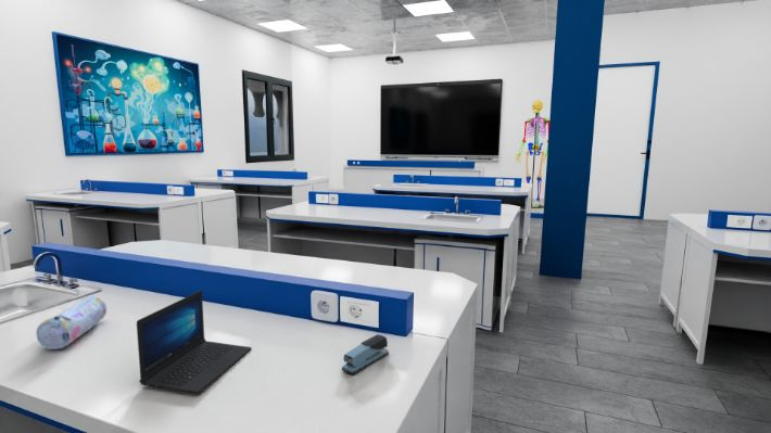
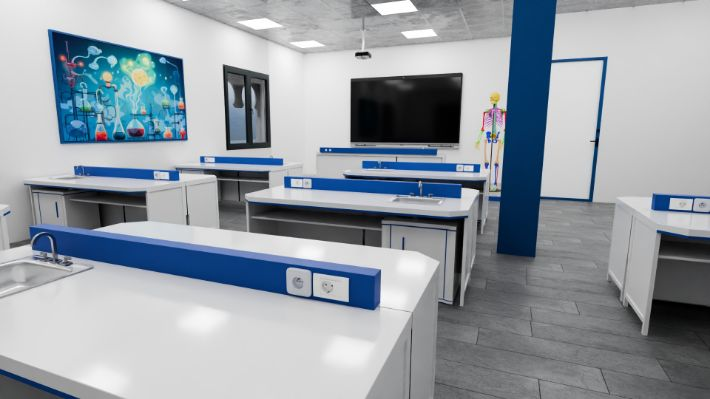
- laptop (198, 336)
- pencil case (74, 320)
- stapler (366, 352)
